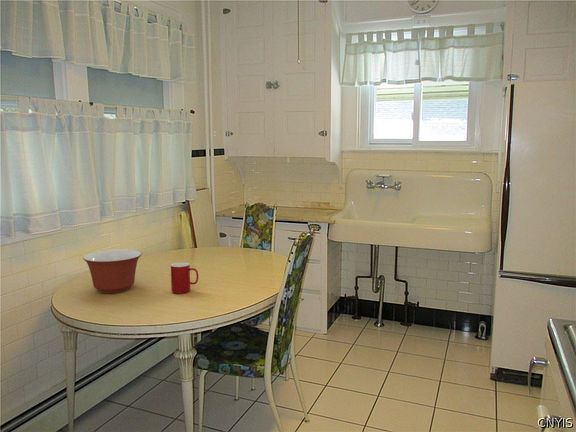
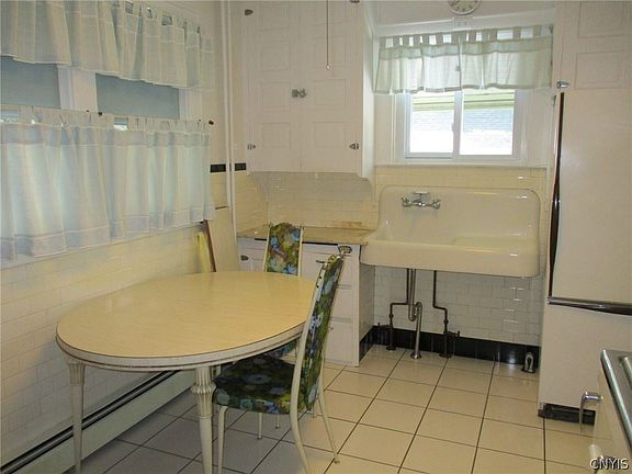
- mixing bowl (113, 272)
- cup (184, 278)
